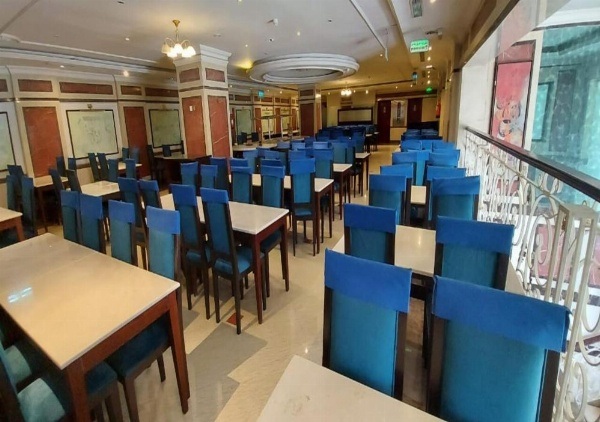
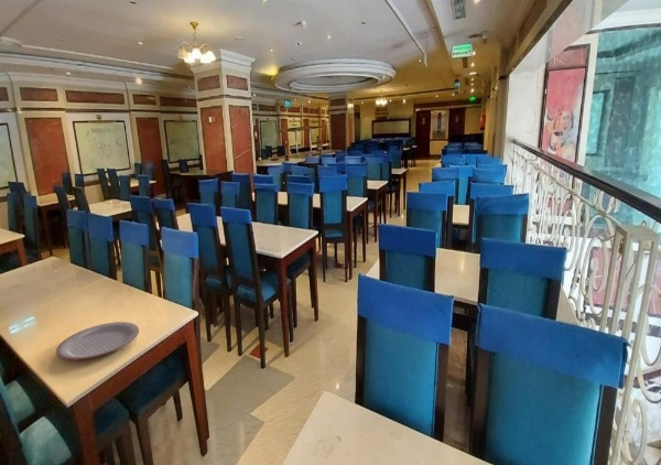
+ plate (99, 340)
